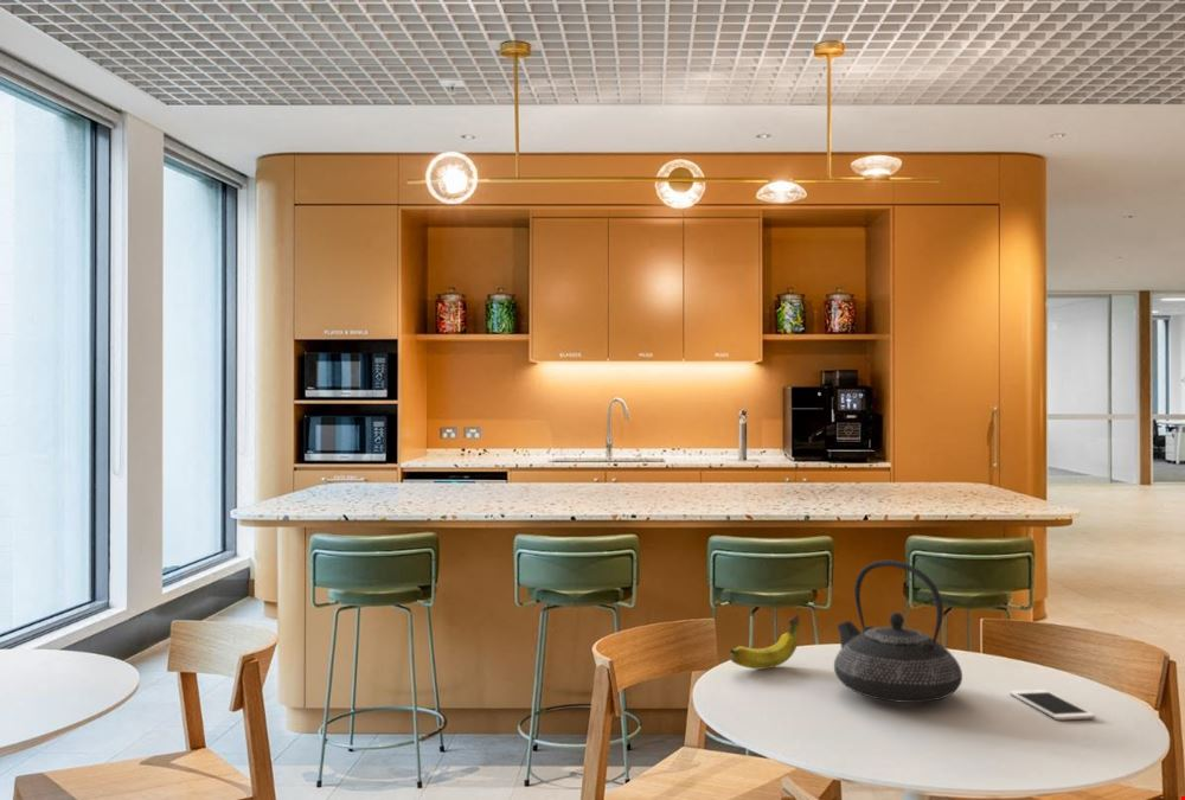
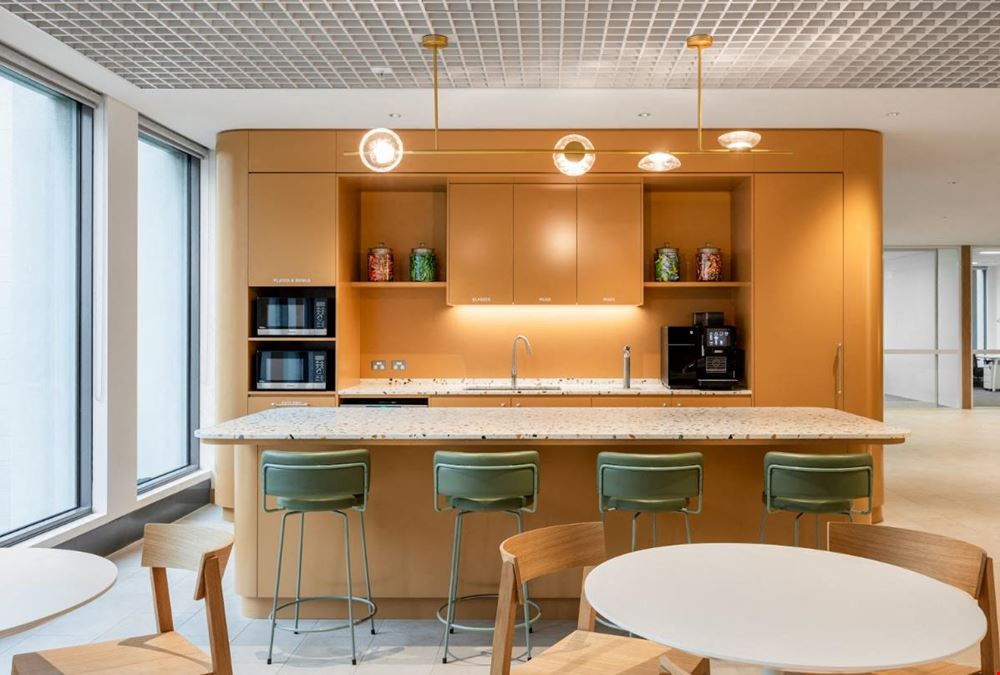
- fruit (767, 647)
- teapot (891, 625)
- cell phone (1050, 704)
